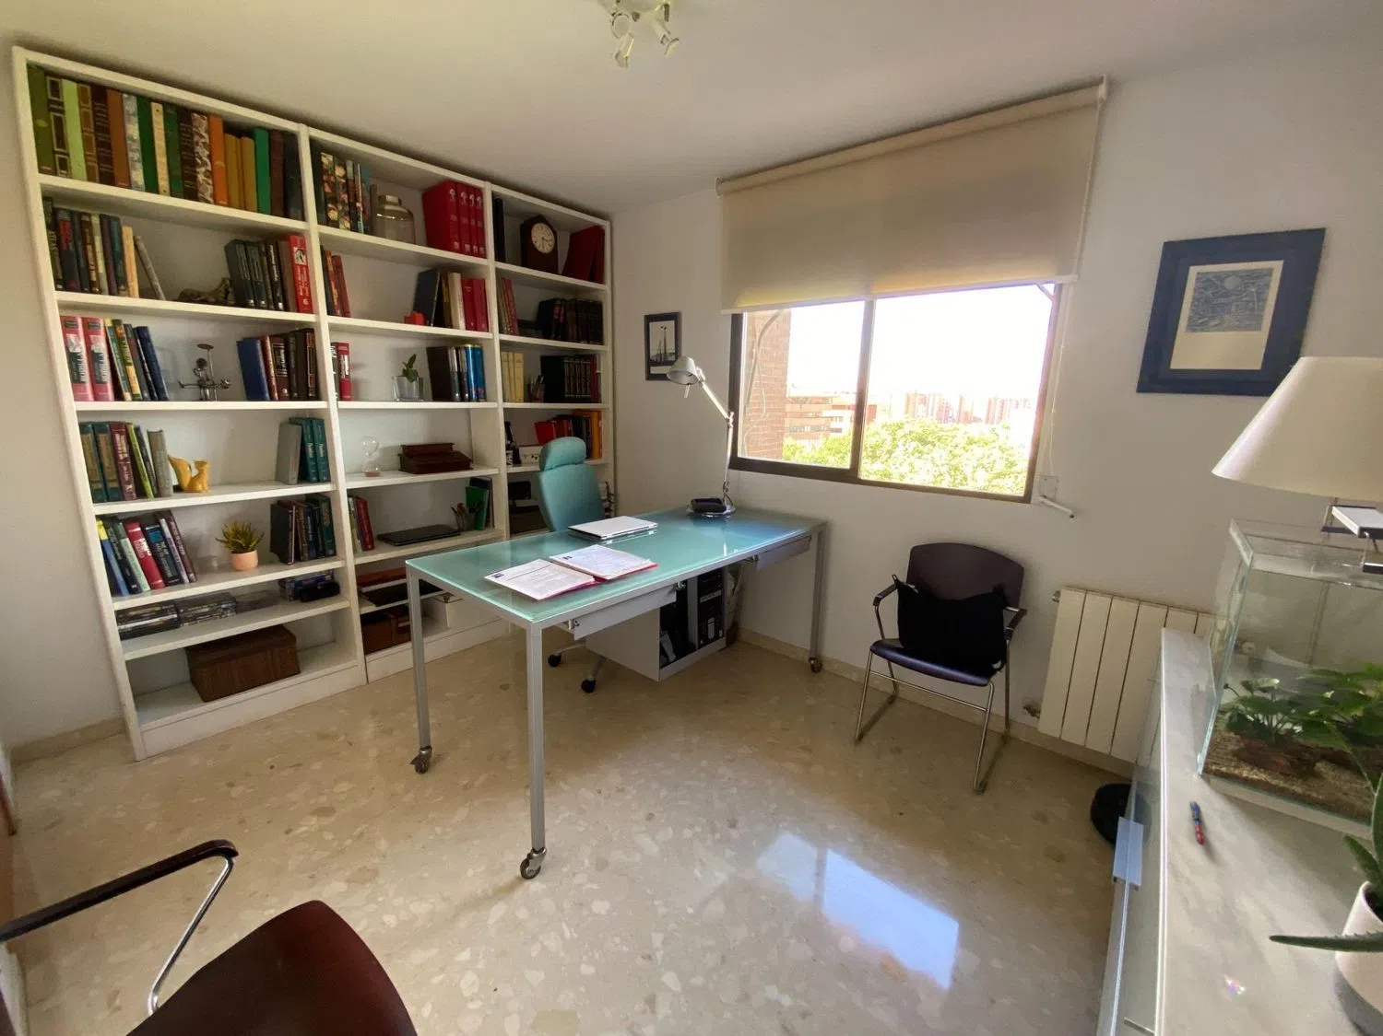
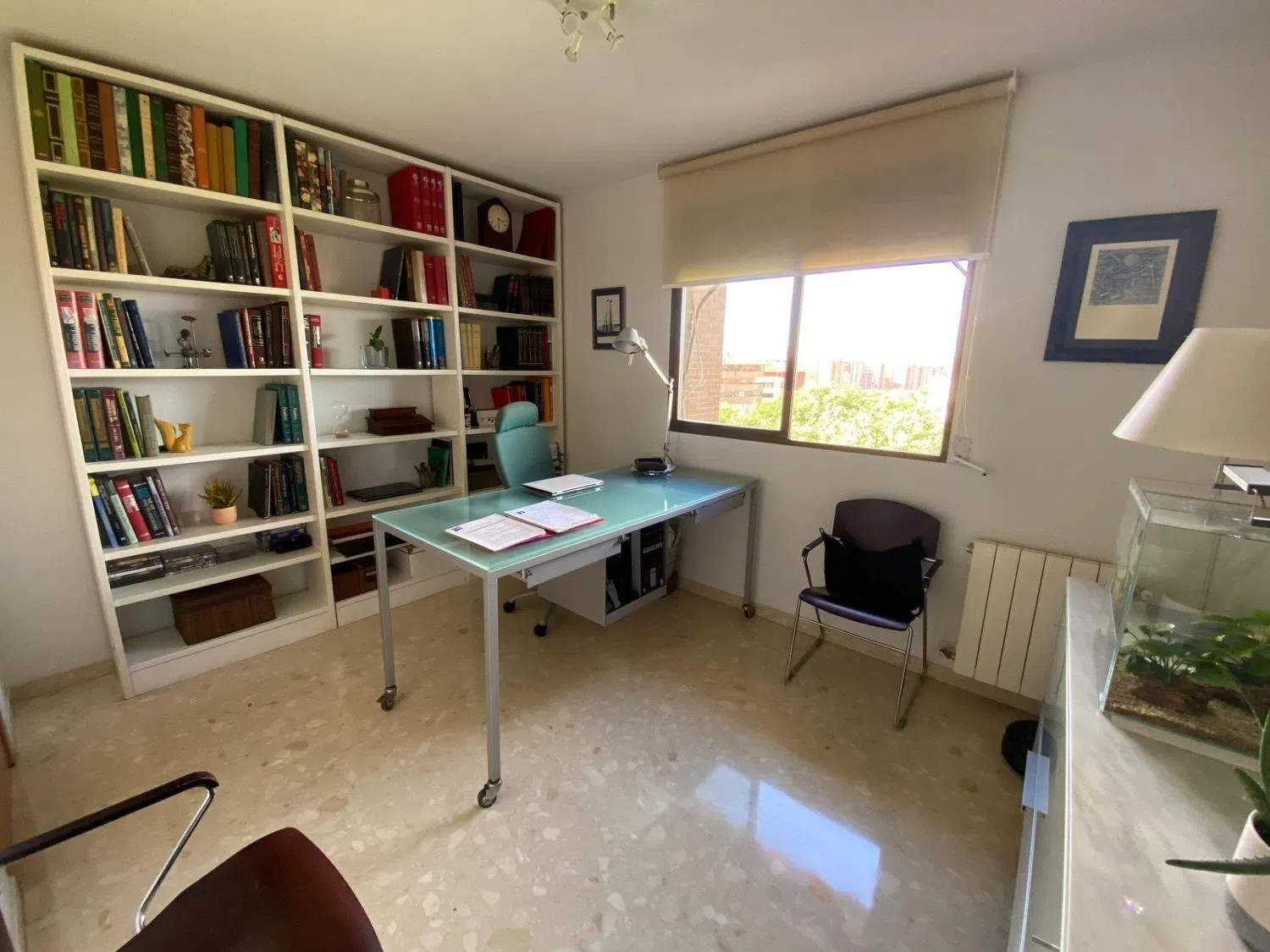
- pen (1198, 821)
